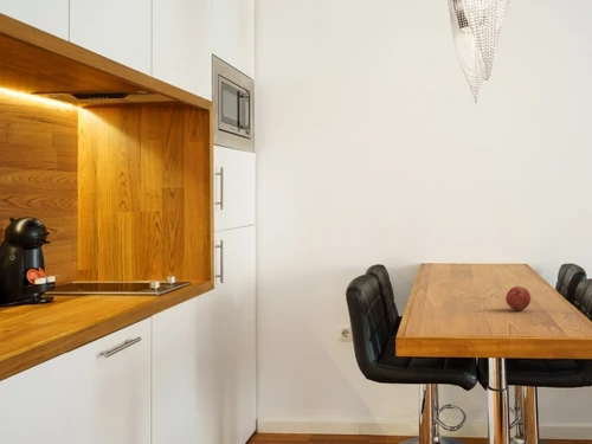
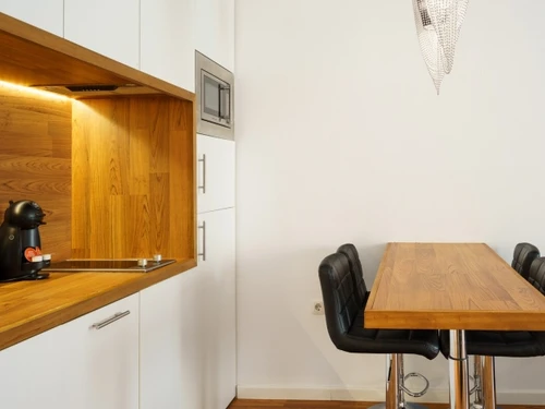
- fruit (517, 297)
